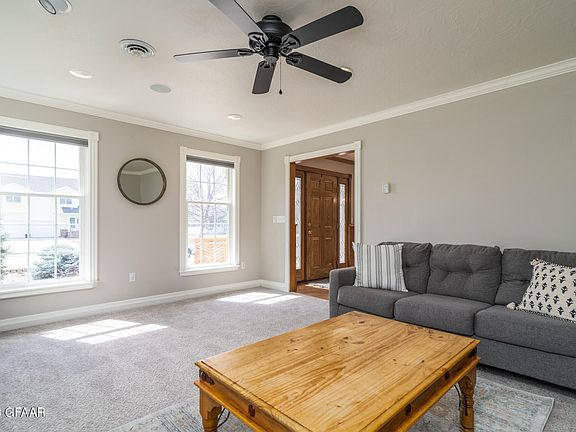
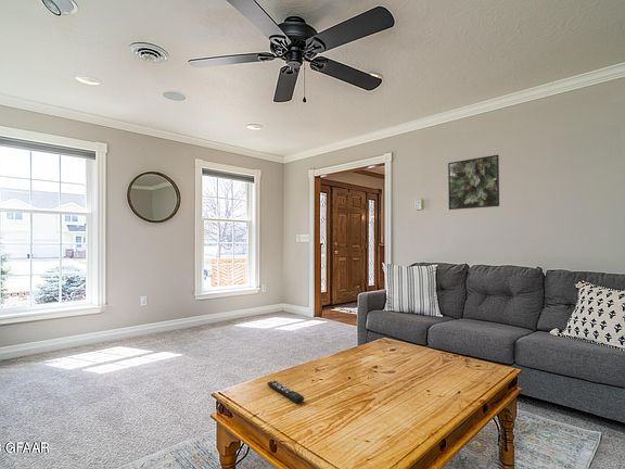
+ remote control (284, 390)
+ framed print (472, 183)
